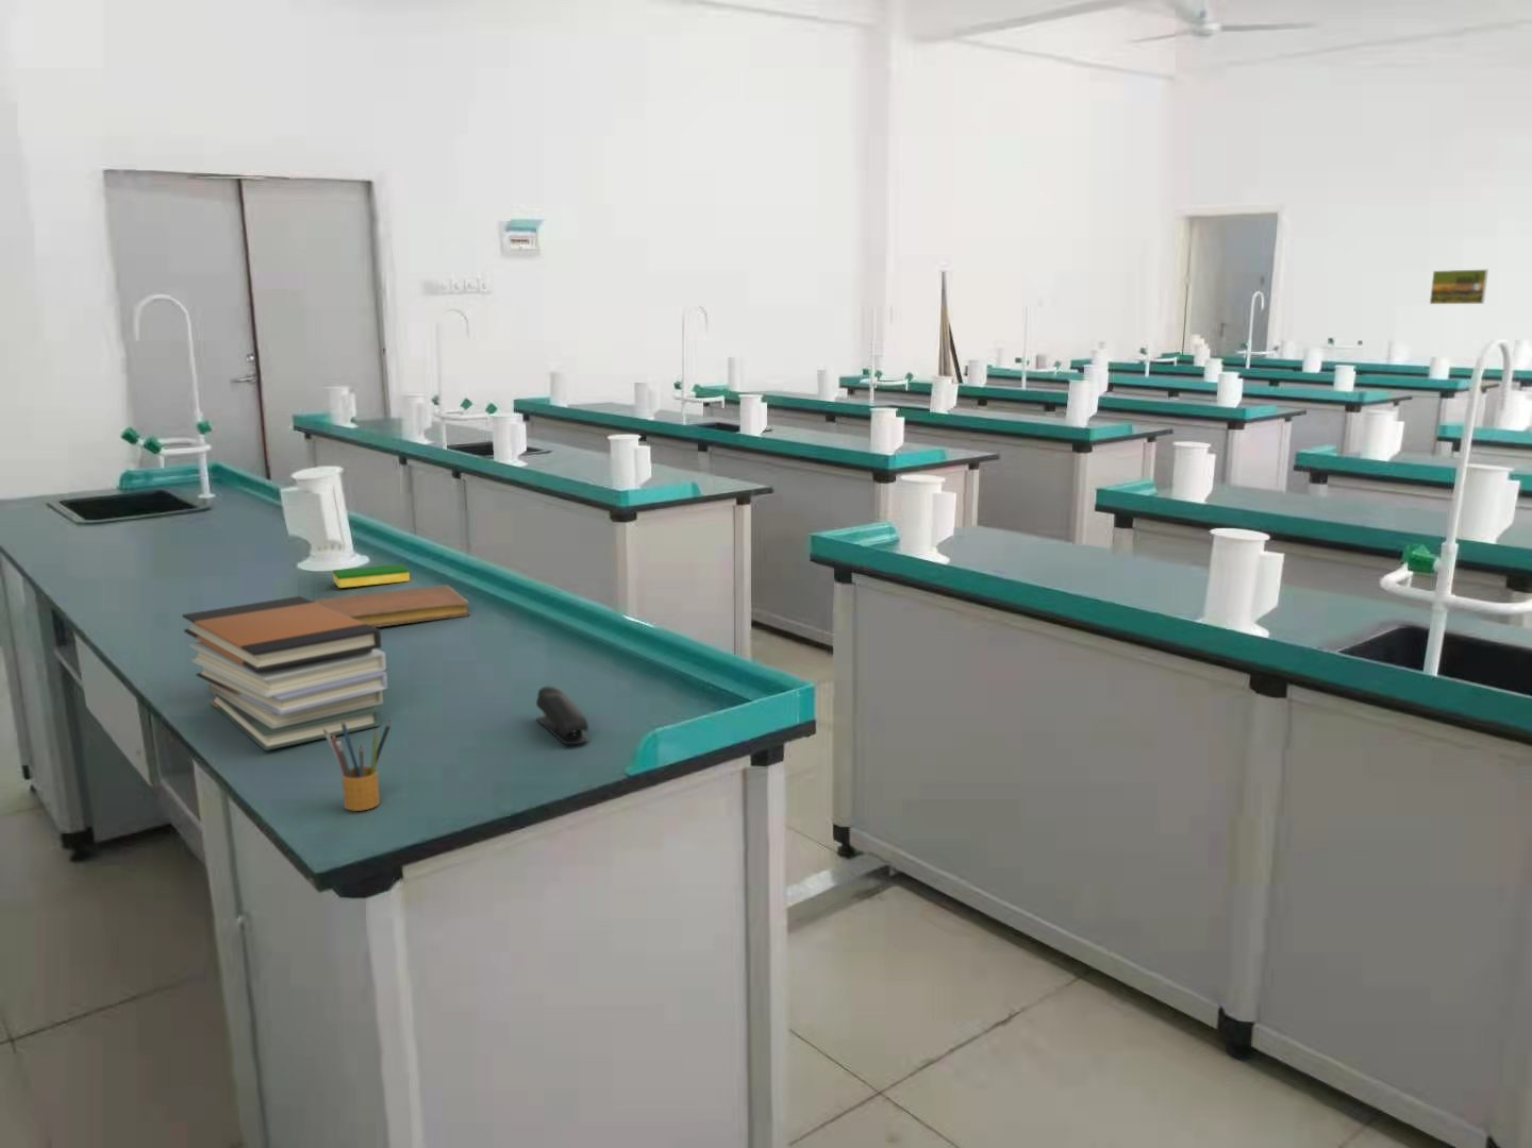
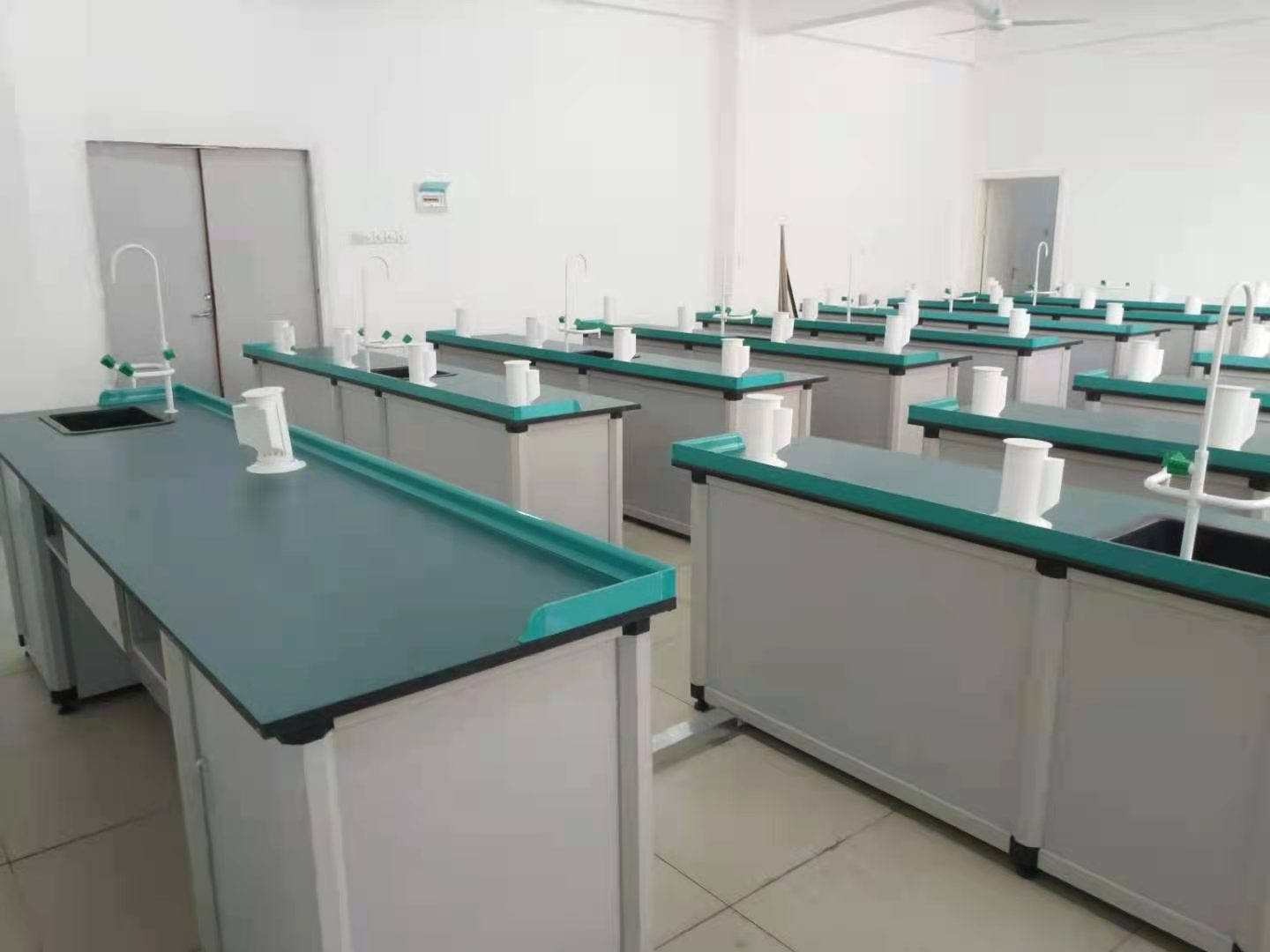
- dish sponge (372, 575)
- notebook (391, 605)
- book stack (286, 668)
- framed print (1457, 287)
- pencil box (361, 763)
- stapler (561, 713)
